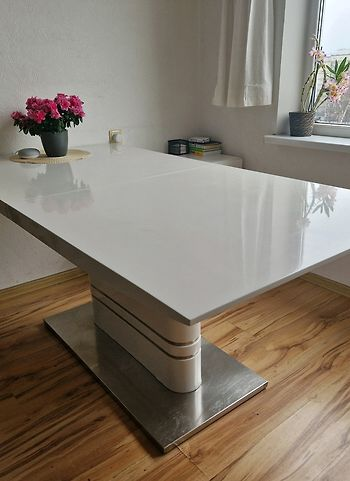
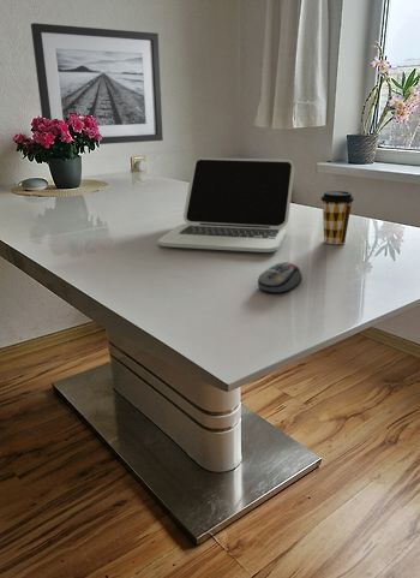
+ wall art (103, 88)
+ coffee cup (335, 218)
+ laptop (229, 199)
+ computer mouse (280, 275)
